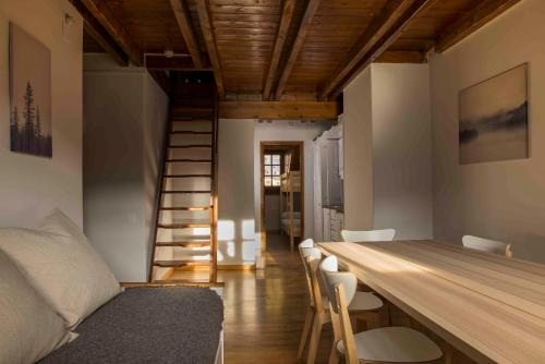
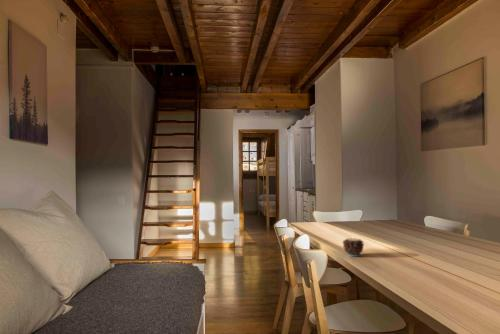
+ candle (353, 245)
